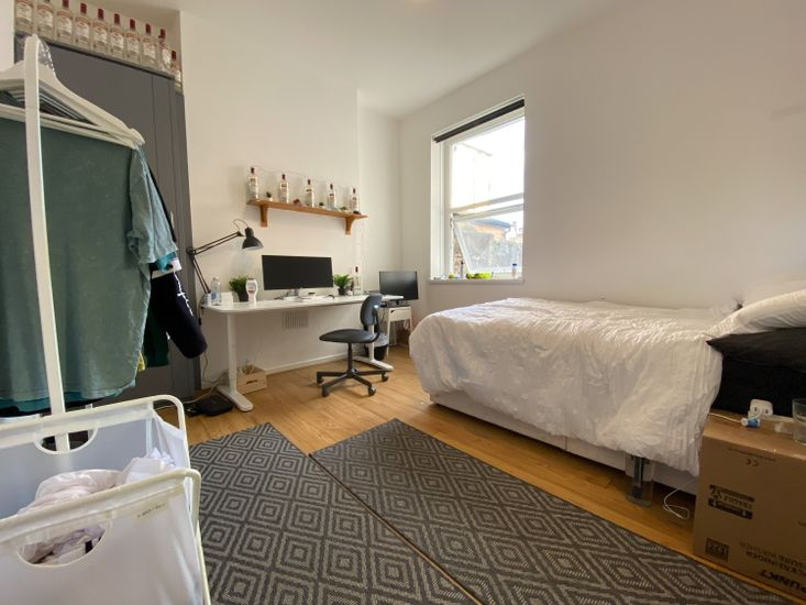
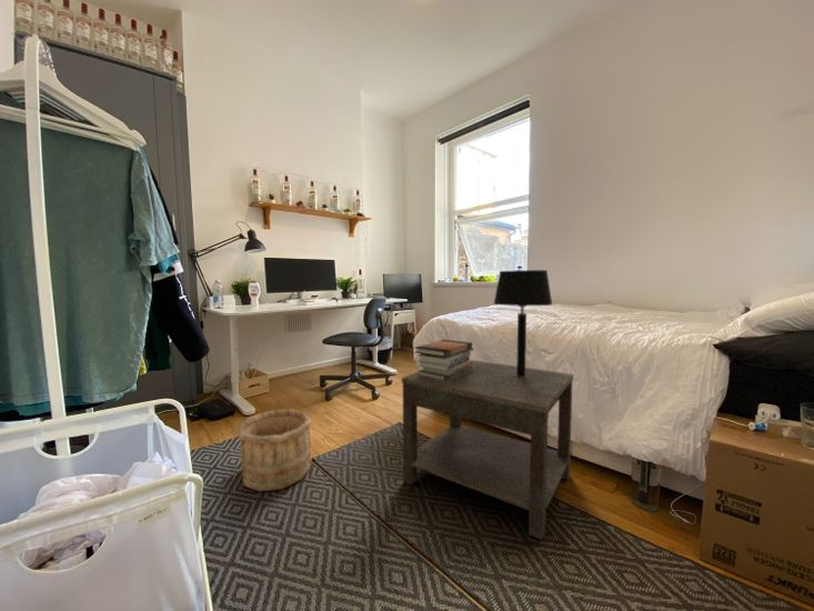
+ book stack (444, 358)
+ table lamp (522, 323)
+ side table (490, 424)
+ wooden bucket (275, 447)
